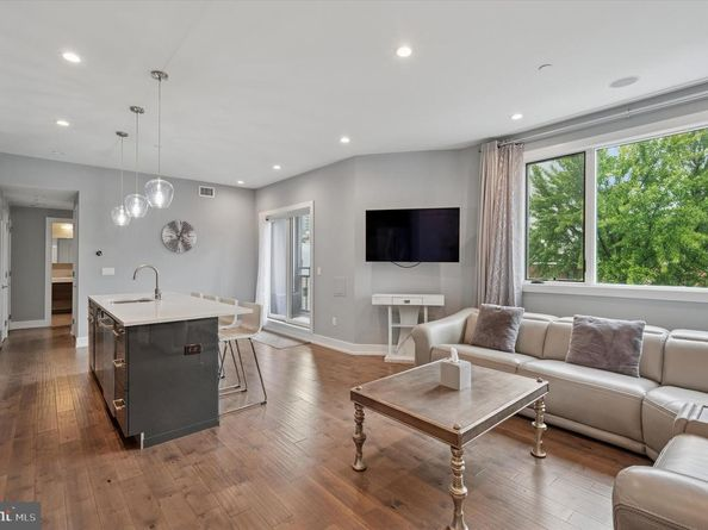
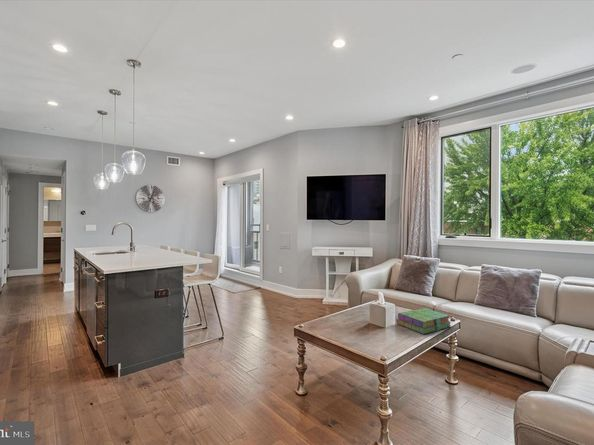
+ stack of books (423, 319)
